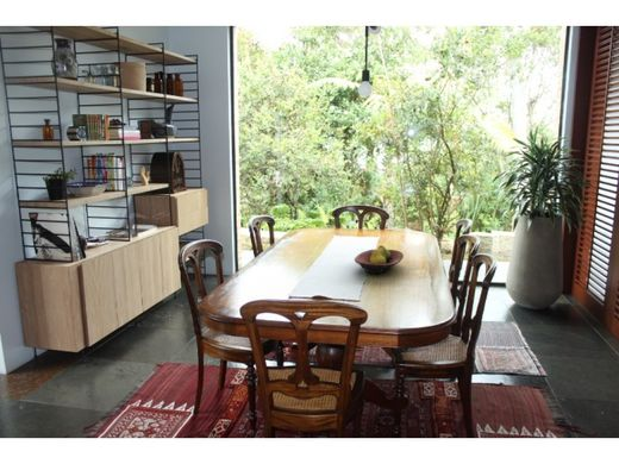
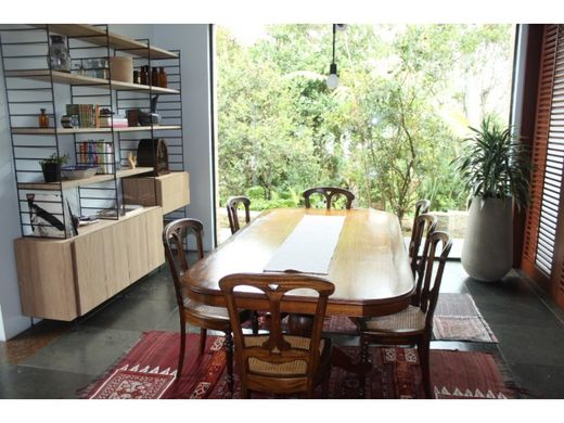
- fruit bowl (379, 257)
